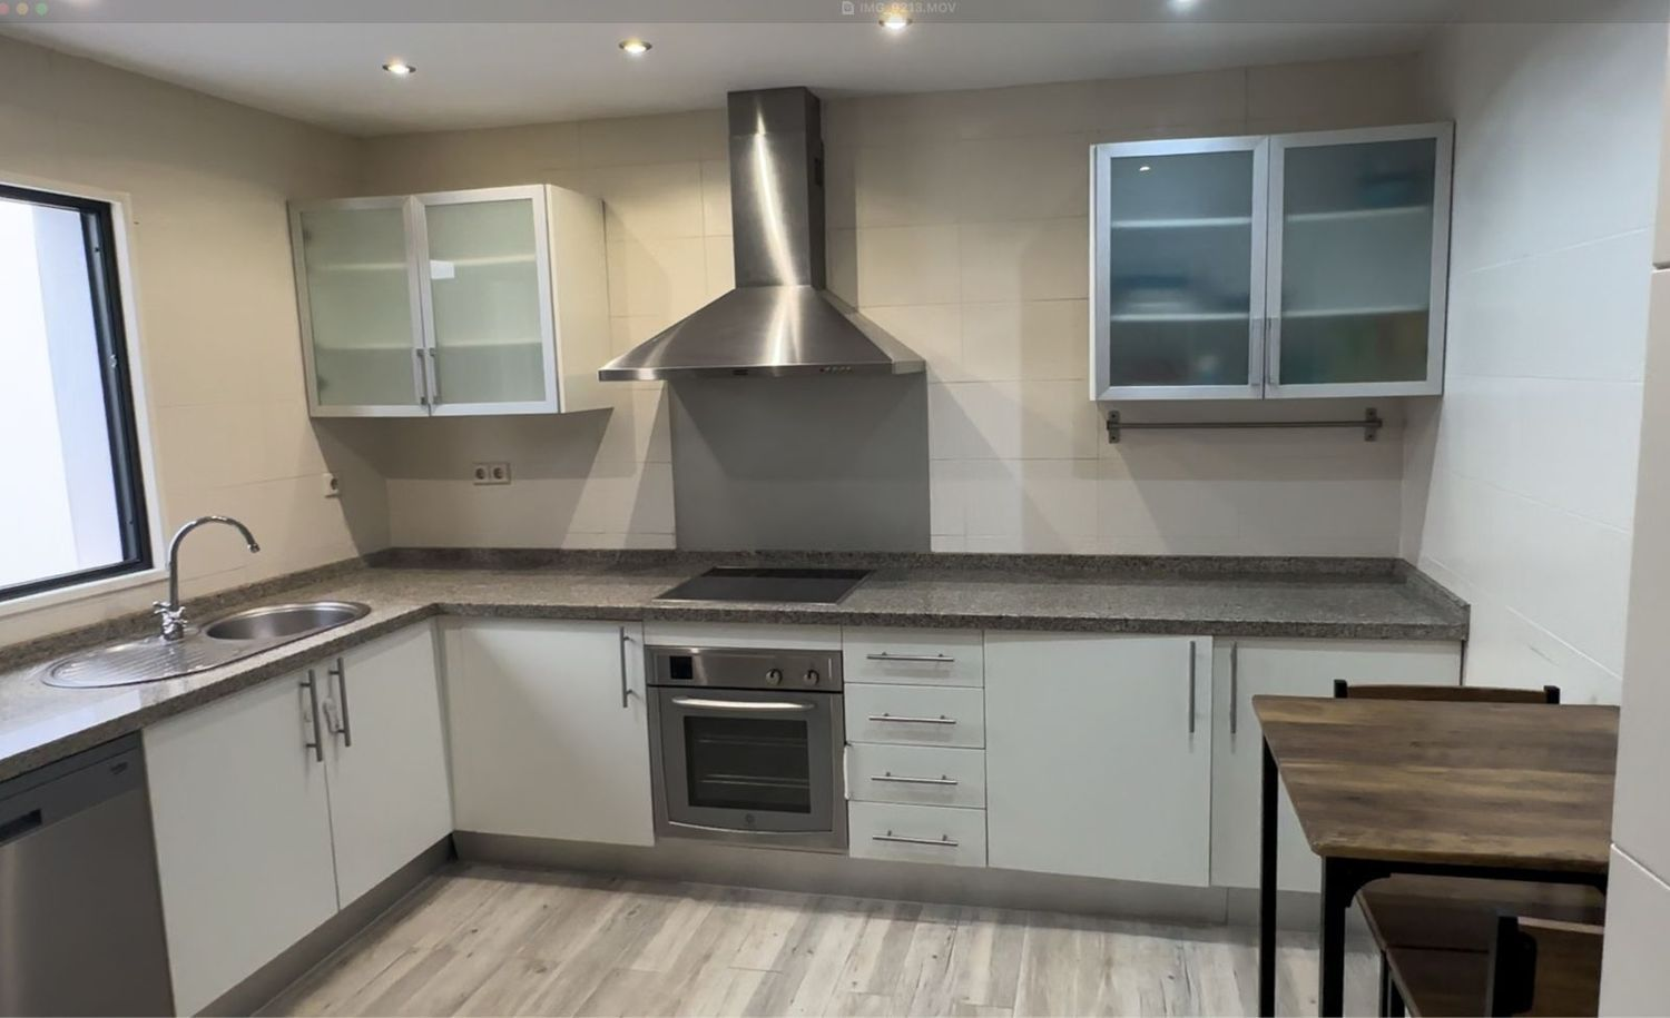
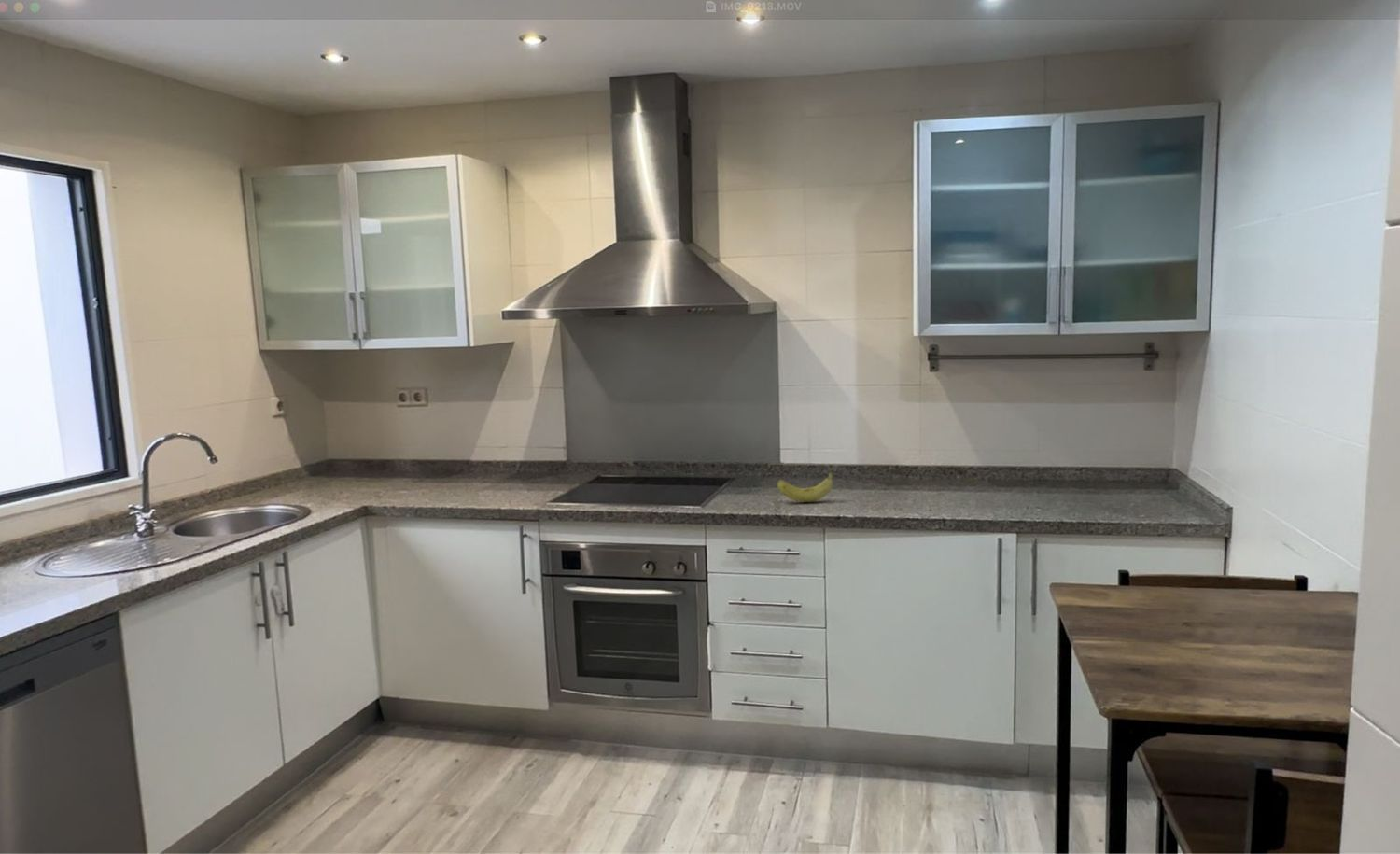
+ fruit (806, 488)
